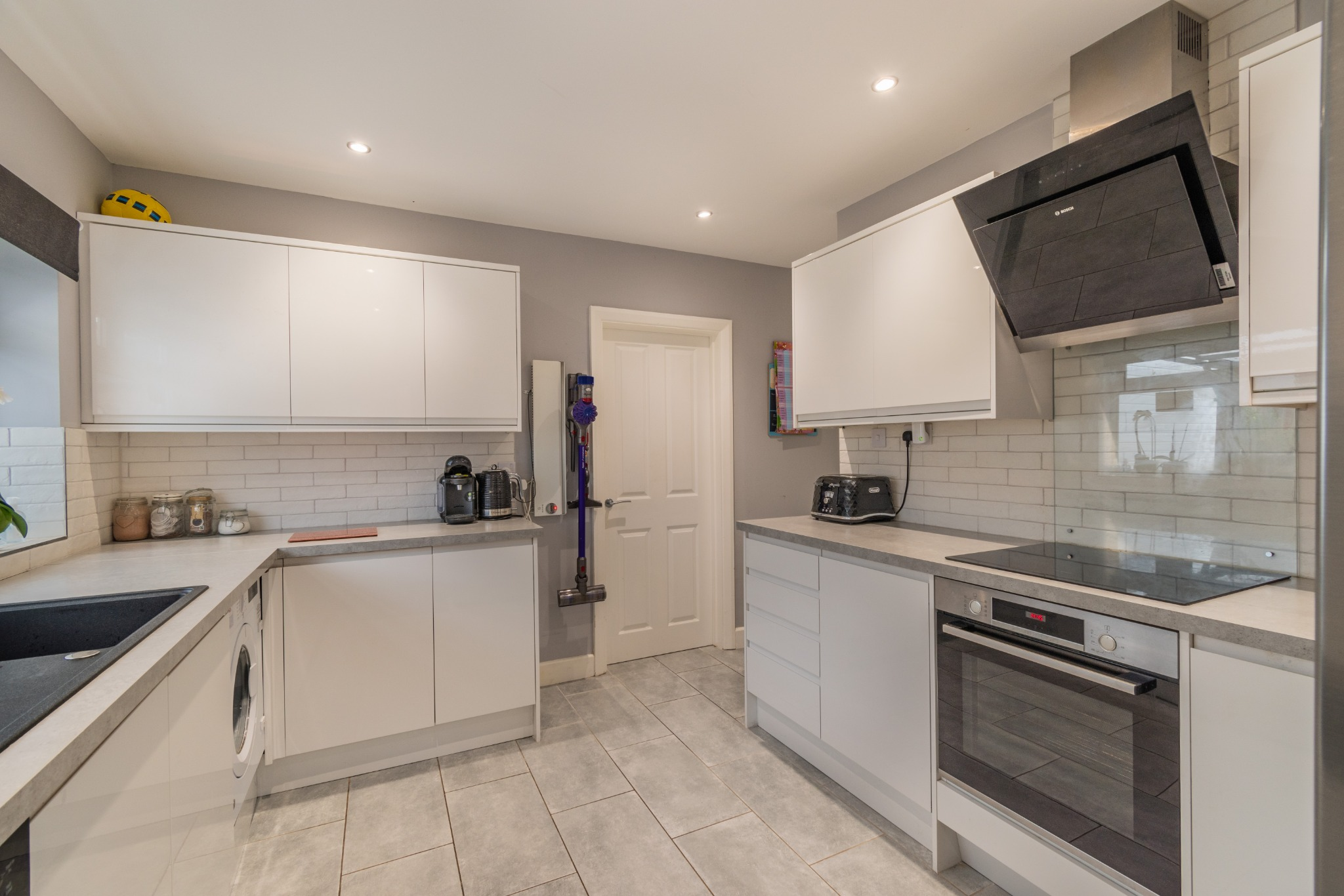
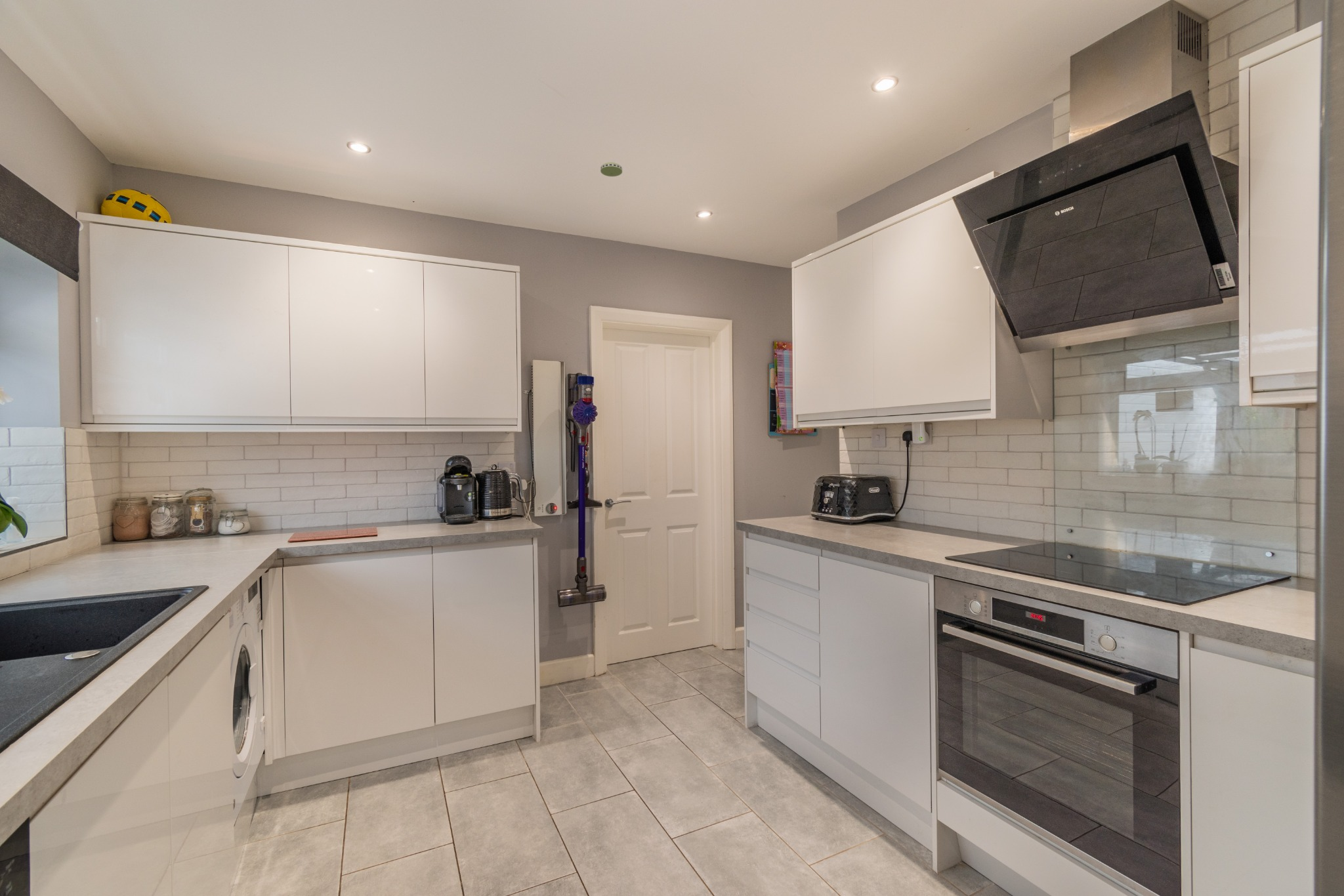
+ smoke detector (611, 169)
